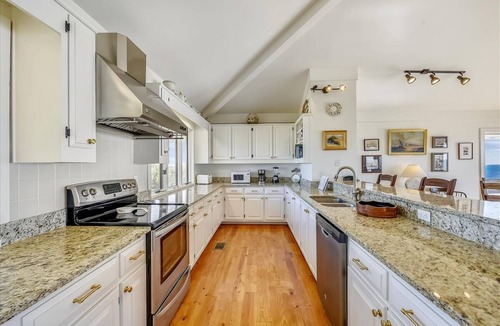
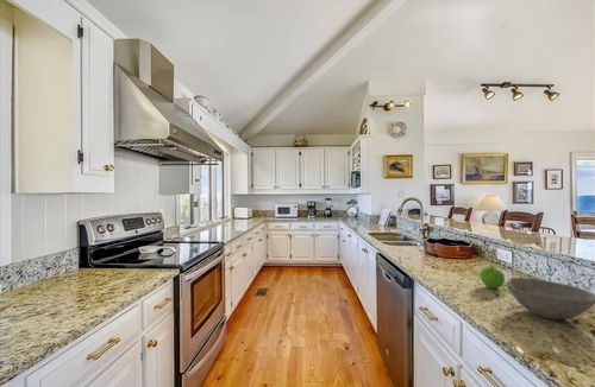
+ bowl (546, 300)
+ fruit (491, 277)
